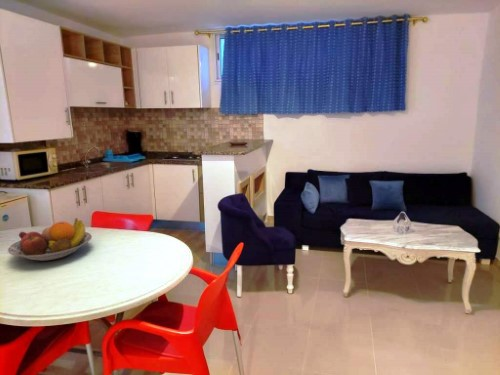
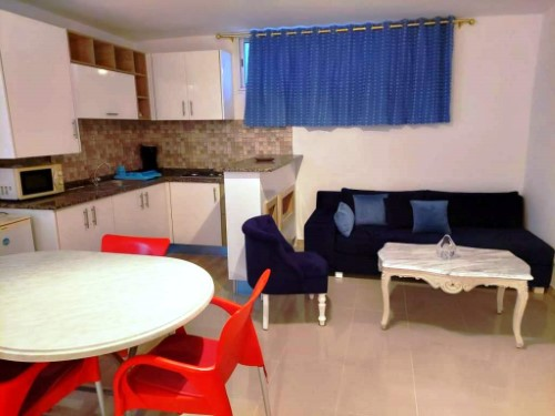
- fruit bowl (51, 239)
